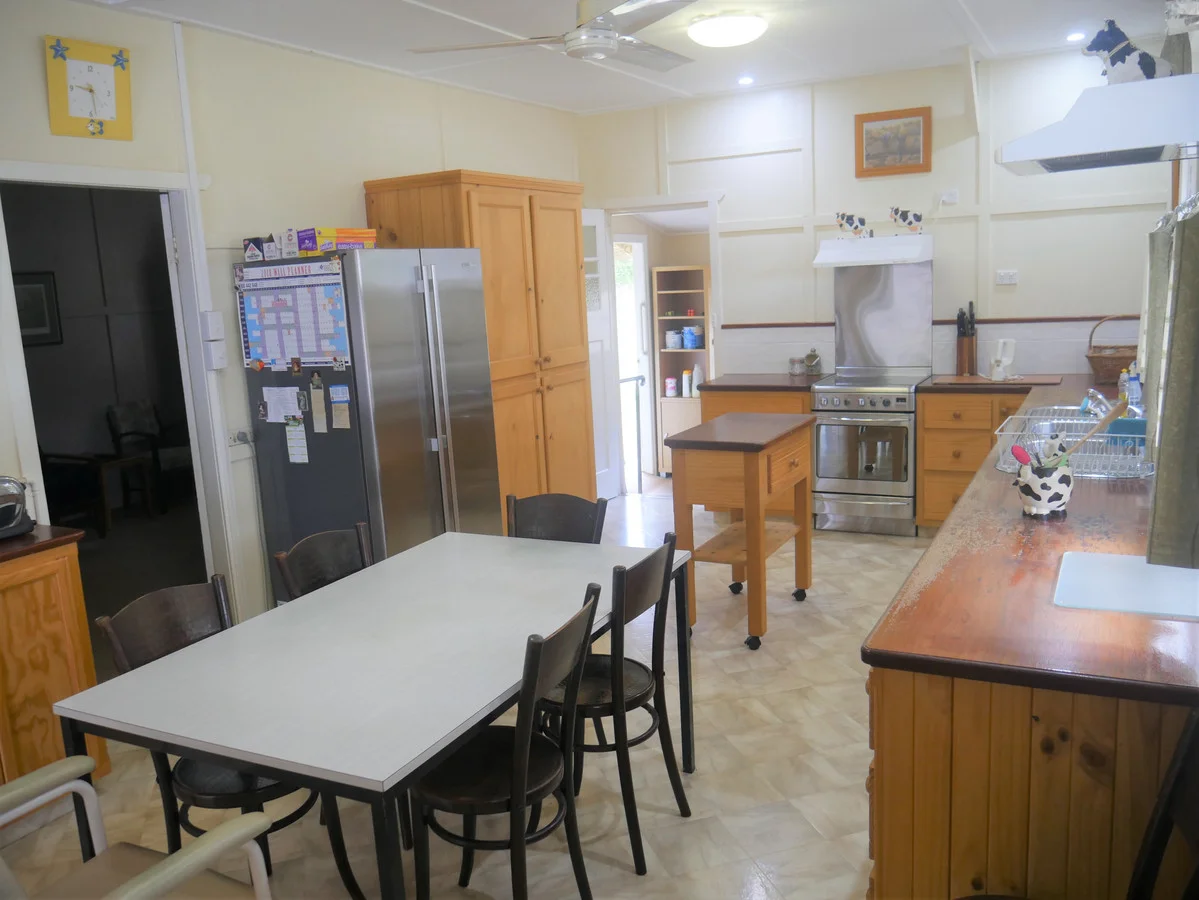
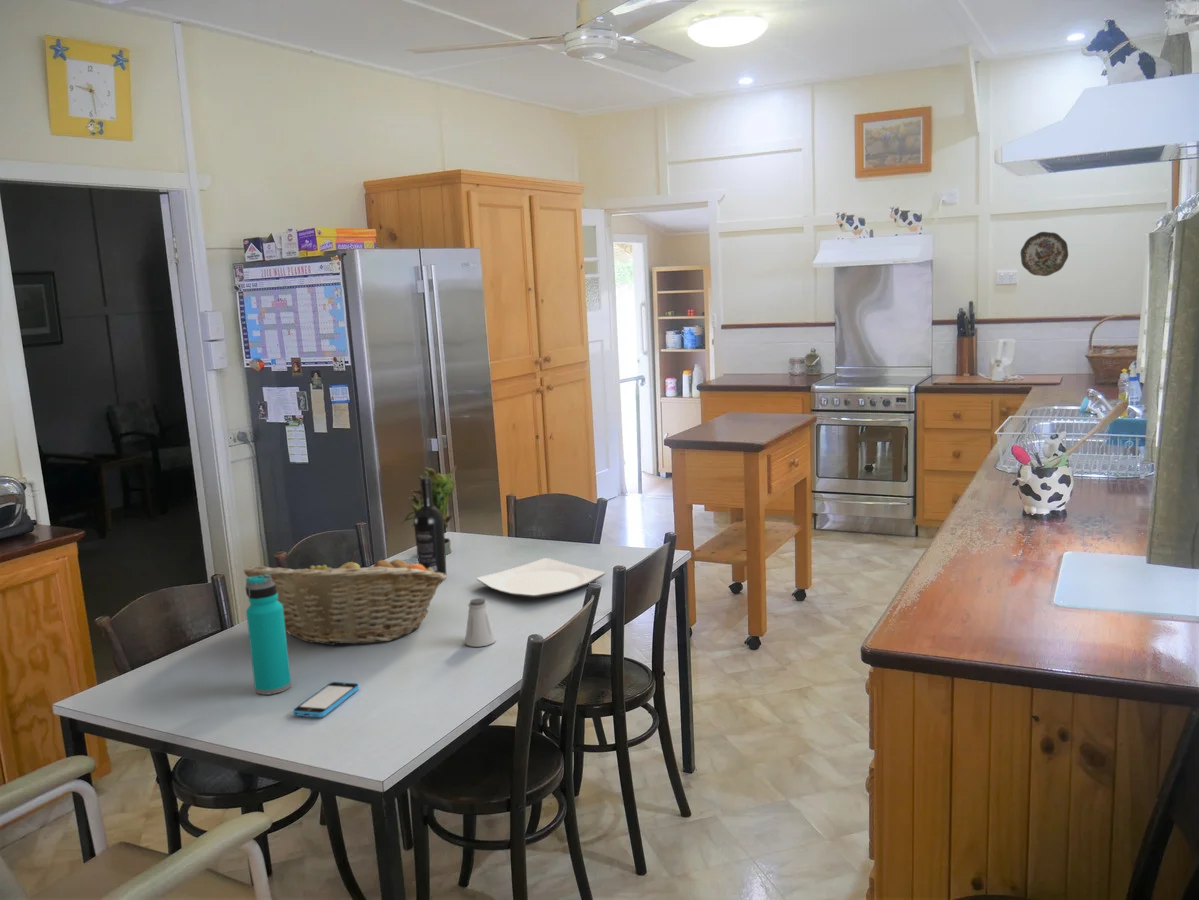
+ wine bottle (429, 529)
+ potted plant (433, 505)
+ smartphone (327, 699)
+ fruit basket (347, 588)
+ saltshaker (478, 620)
+ plate (541, 579)
+ water bottle (267, 632)
+ decorative plate (1044, 254)
